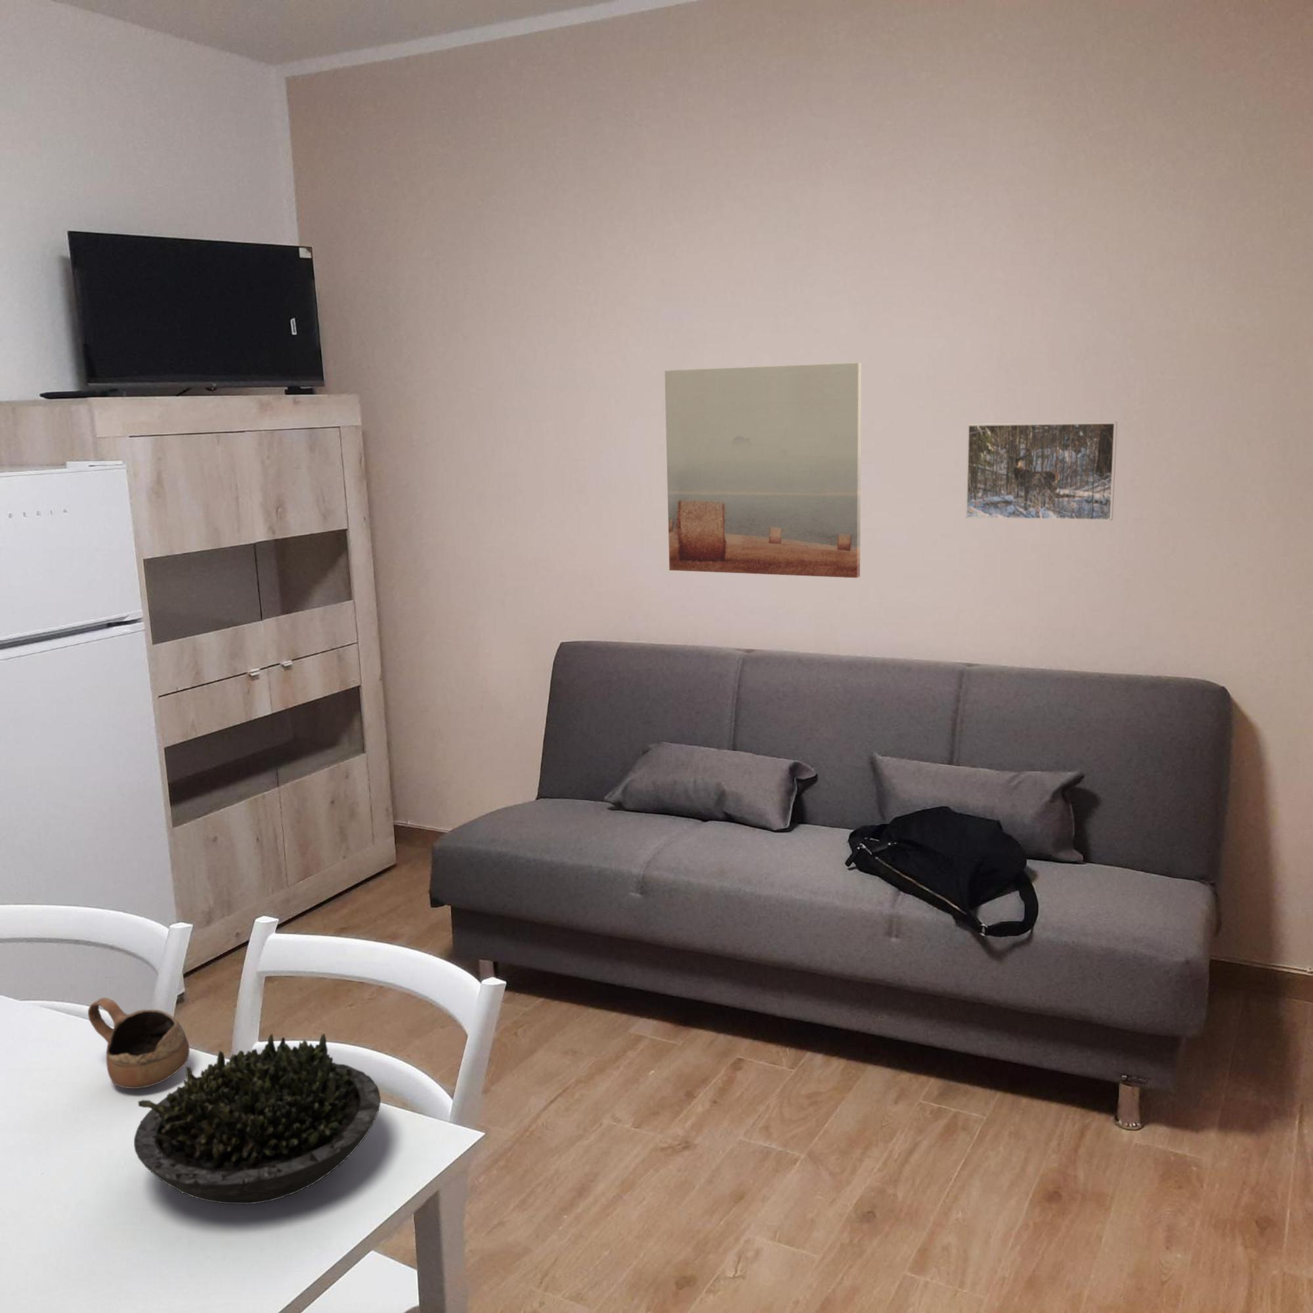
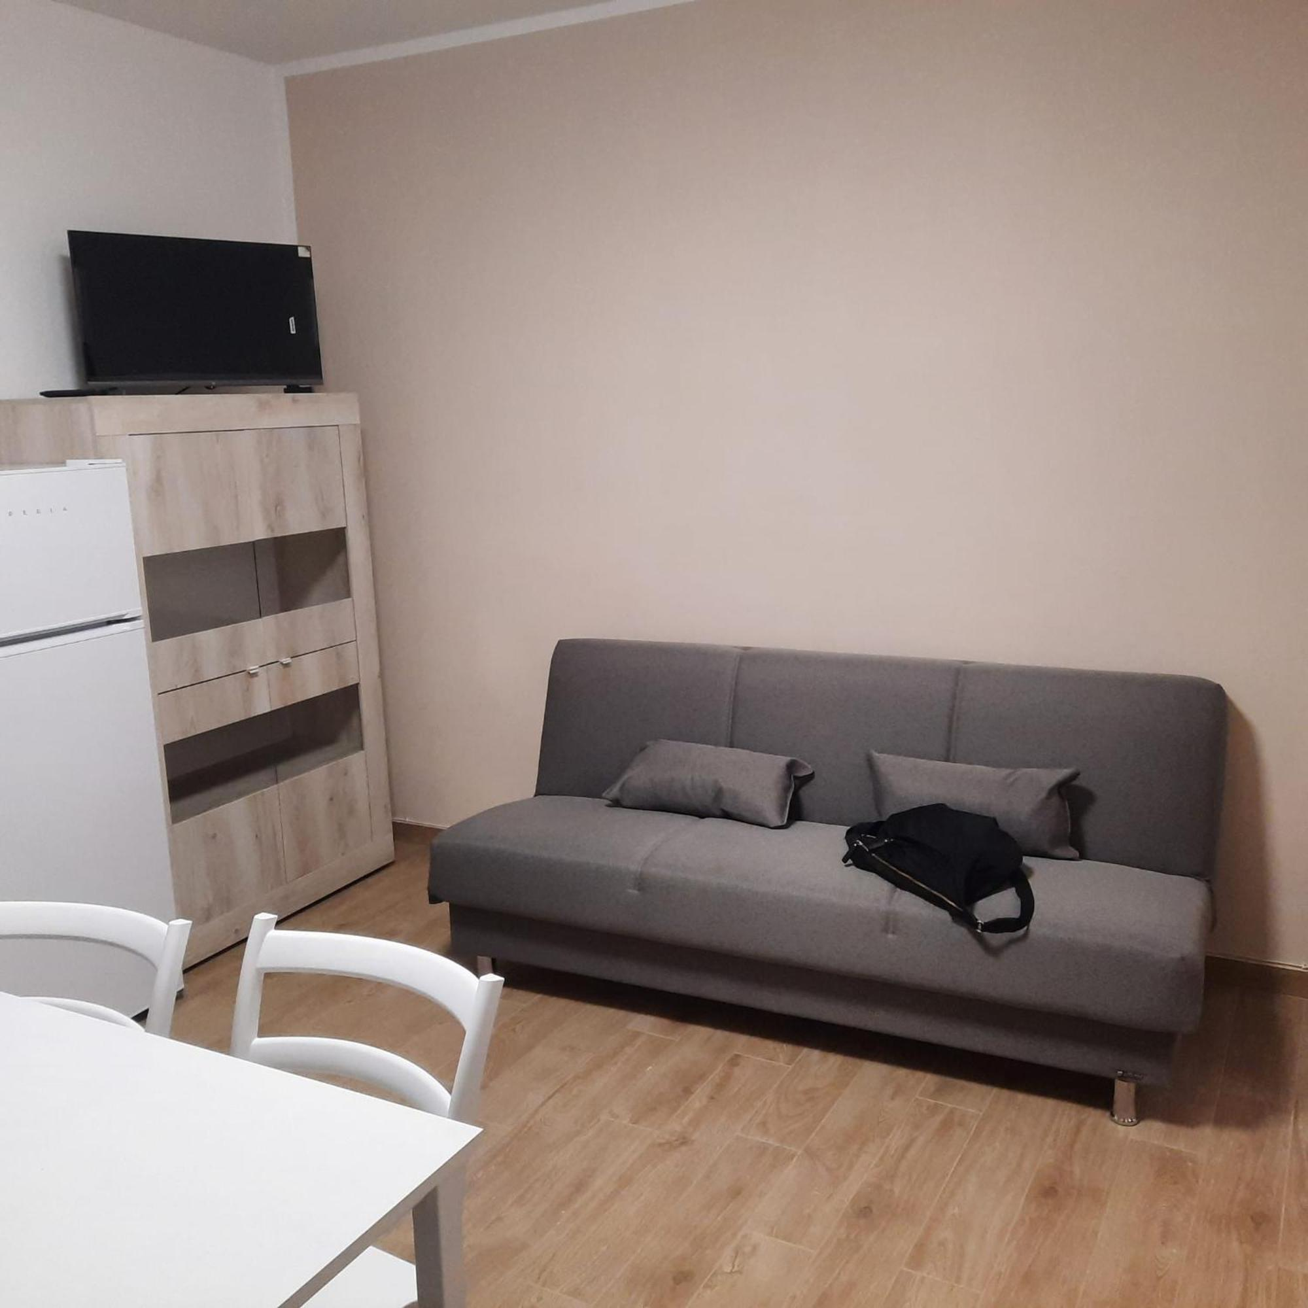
- wall art (760, 471)
- cup (142, 1038)
- succulent plant (260, 1110)
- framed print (1039, 471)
